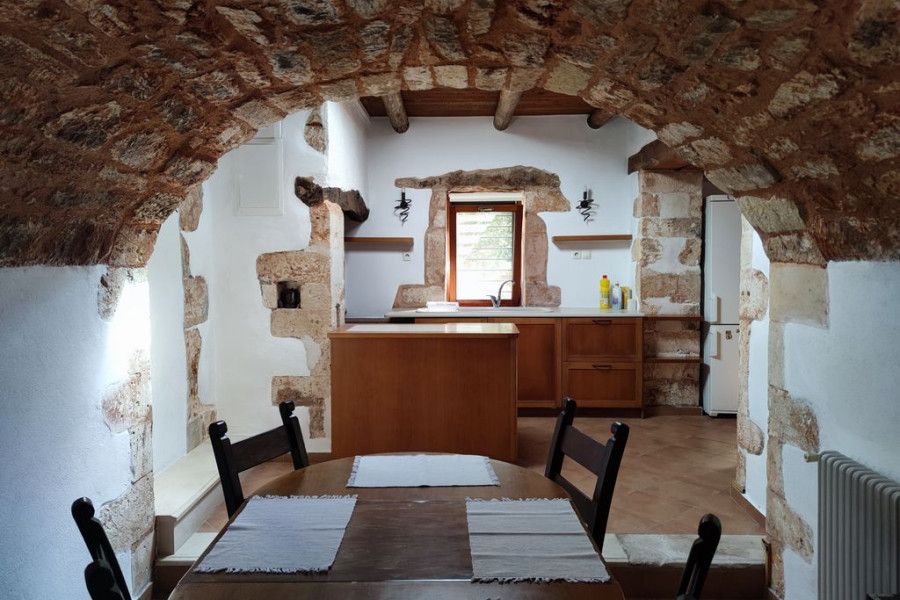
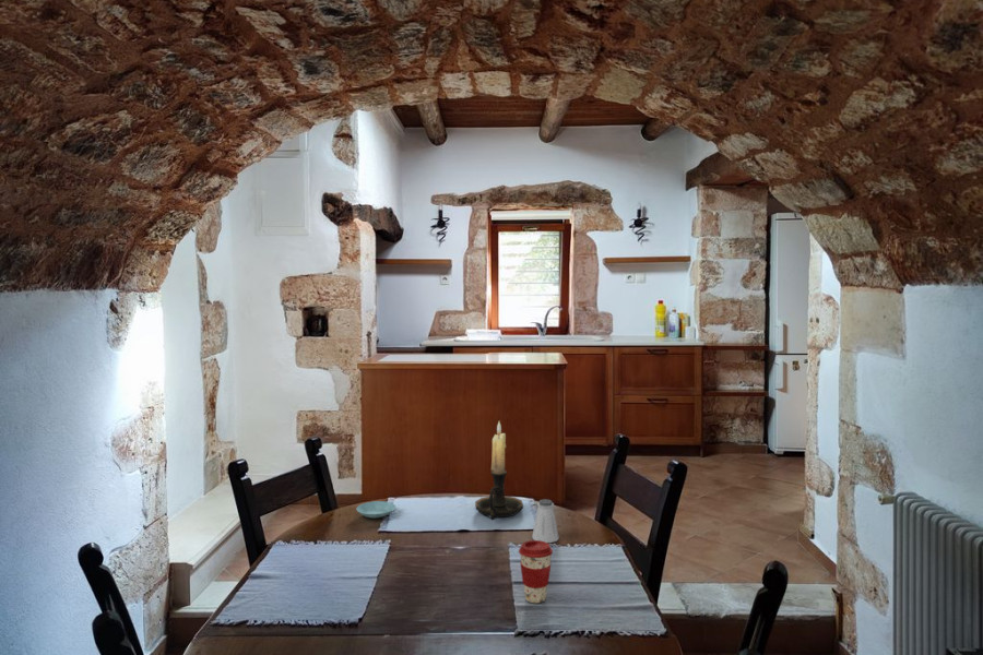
+ coffee cup (535, 571)
+ candle holder (497, 467)
+ saltshaker (545, 519)
+ saucer (376, 511)
